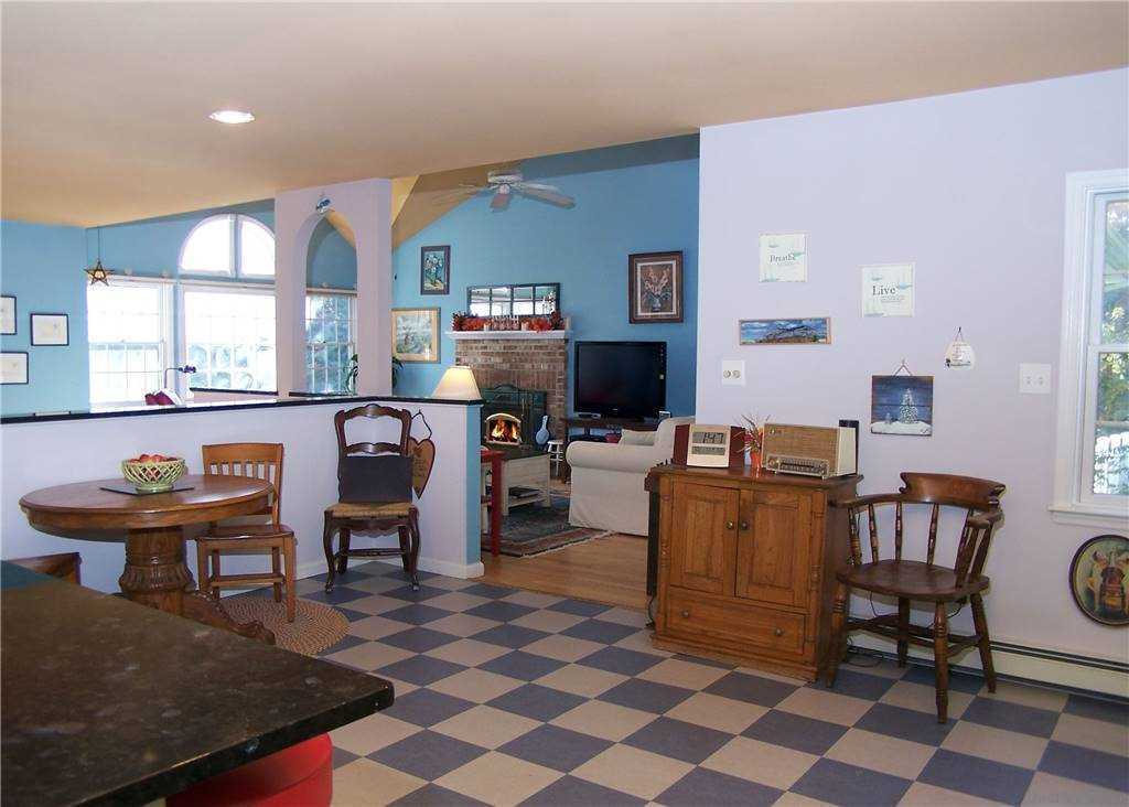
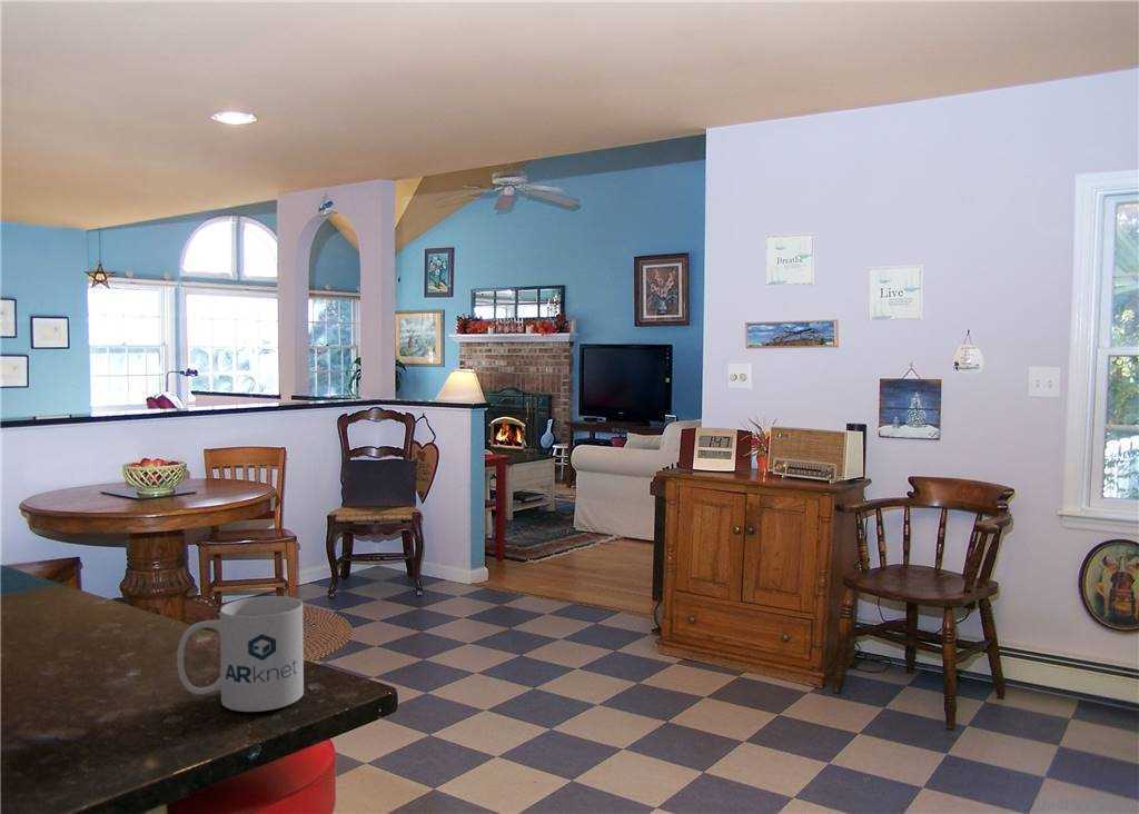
+ mug (248, 652)
